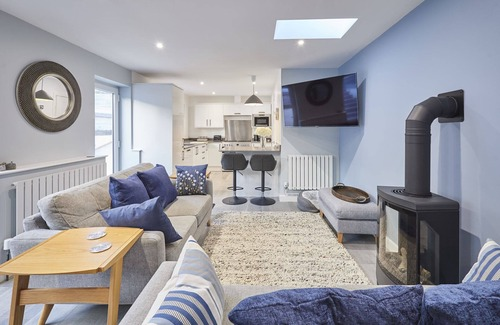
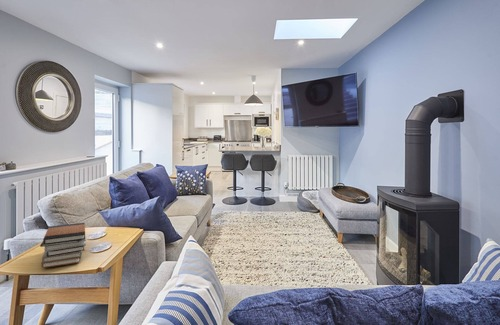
+ book stack (65, 243)
